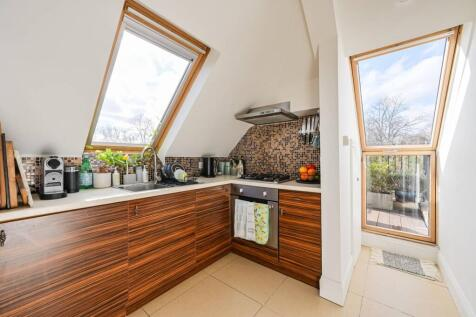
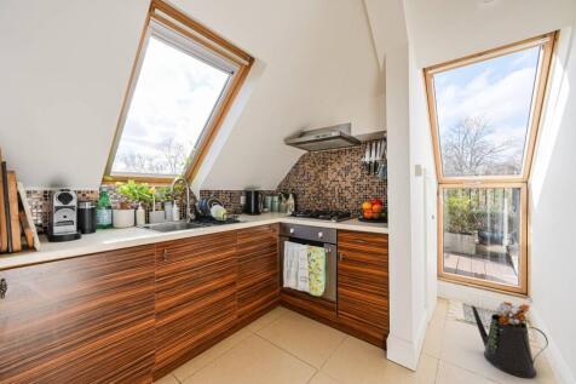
+ watering can (506, 329)
